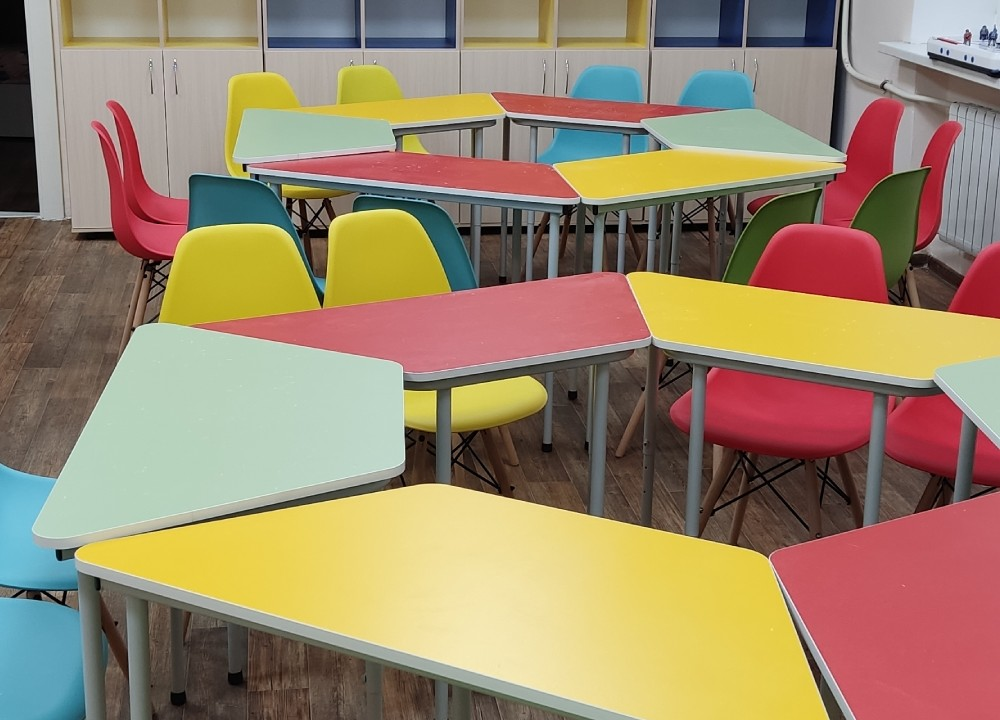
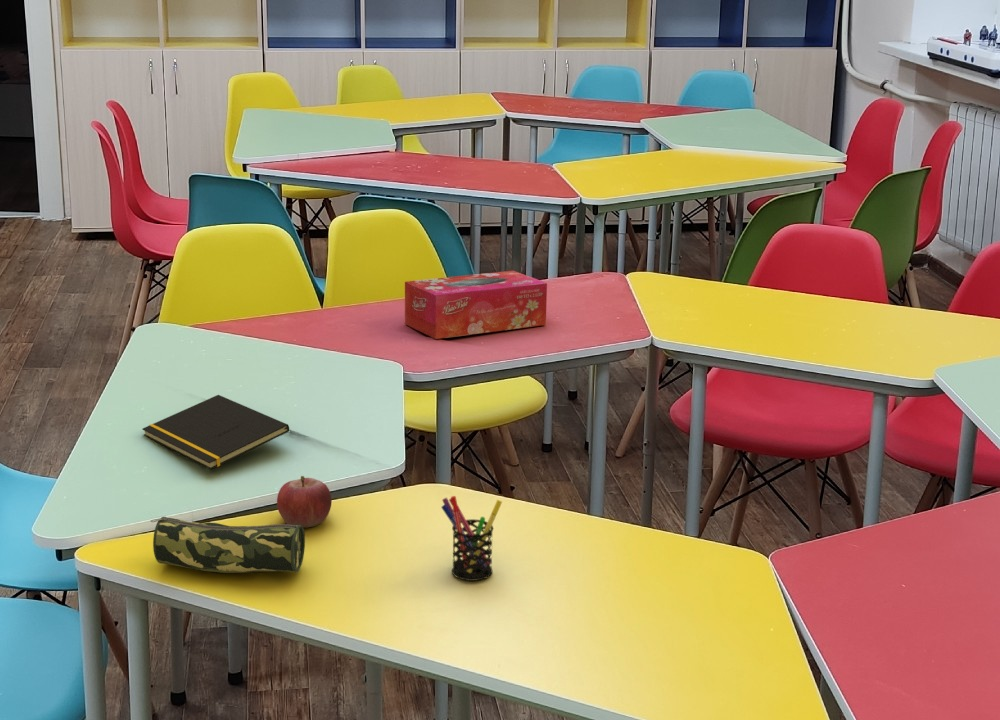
+ pen holder (472, 535)
+ pencil case (226, 545)
+ fruit (303, 497)
+ tissue box (475, 303)
+ notepad (214, 430)
